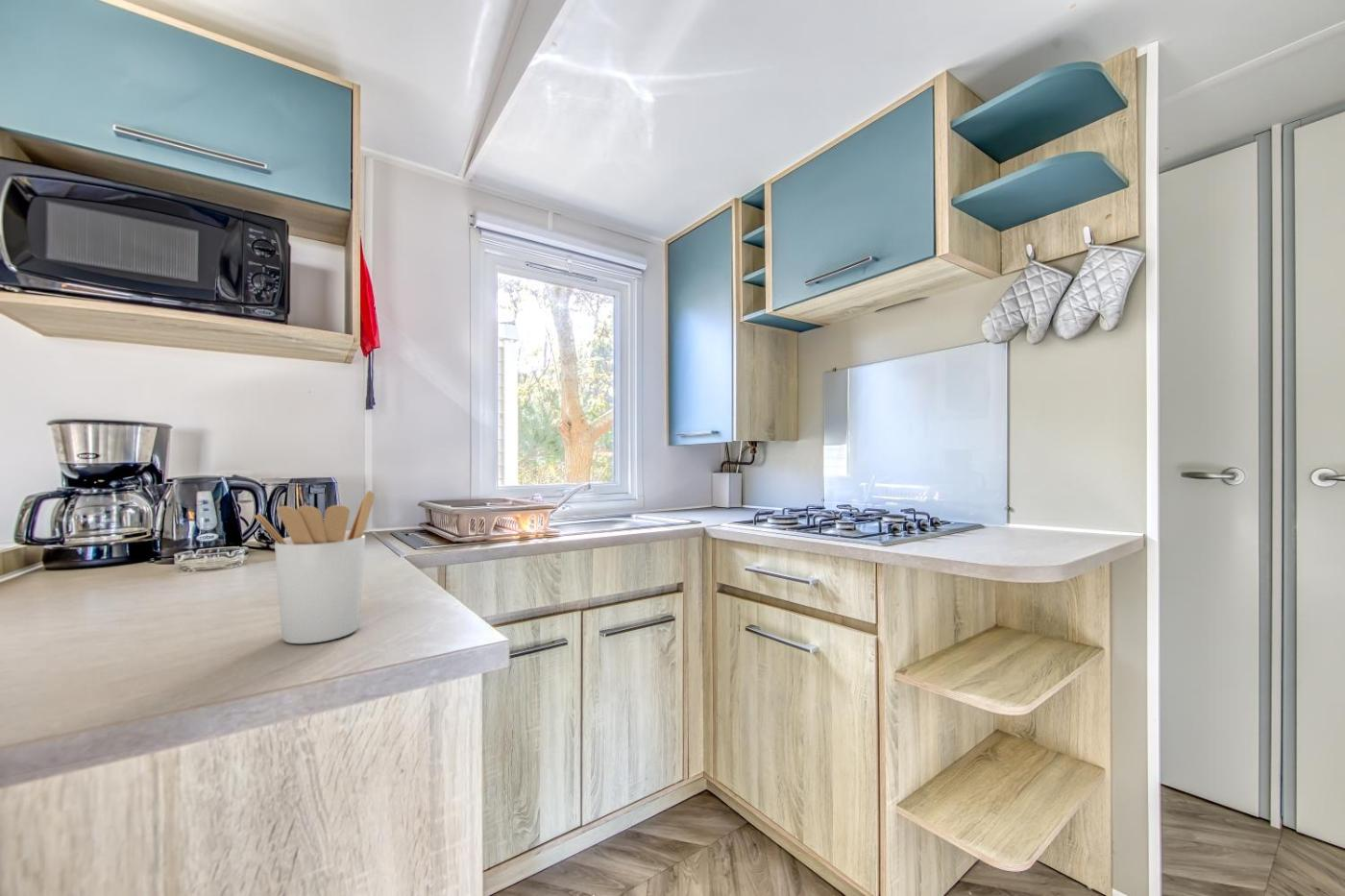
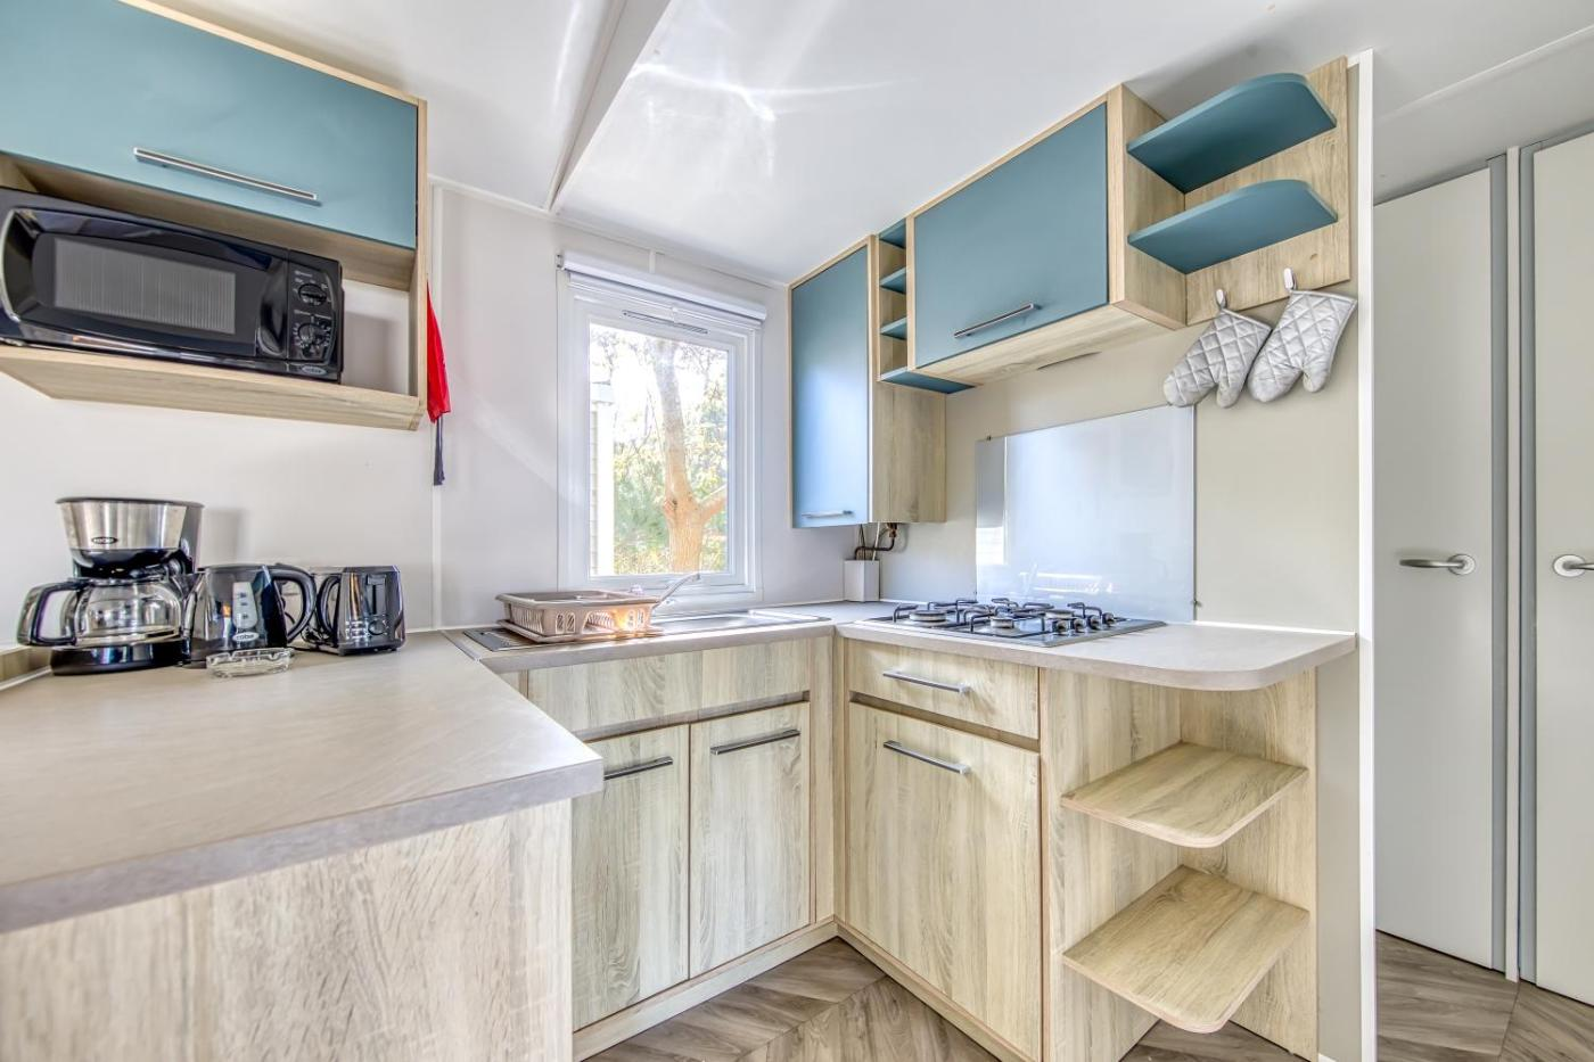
- utensil holder (320, 566)
